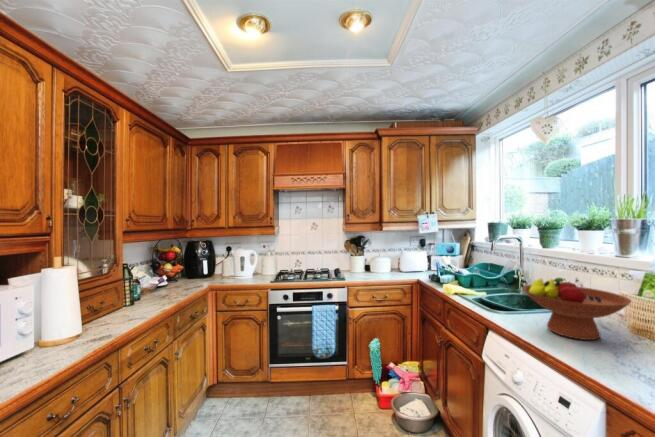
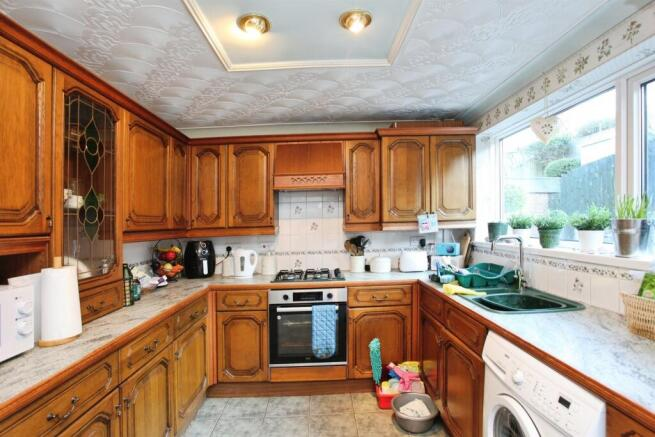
- fruit bowl (572, 305)
